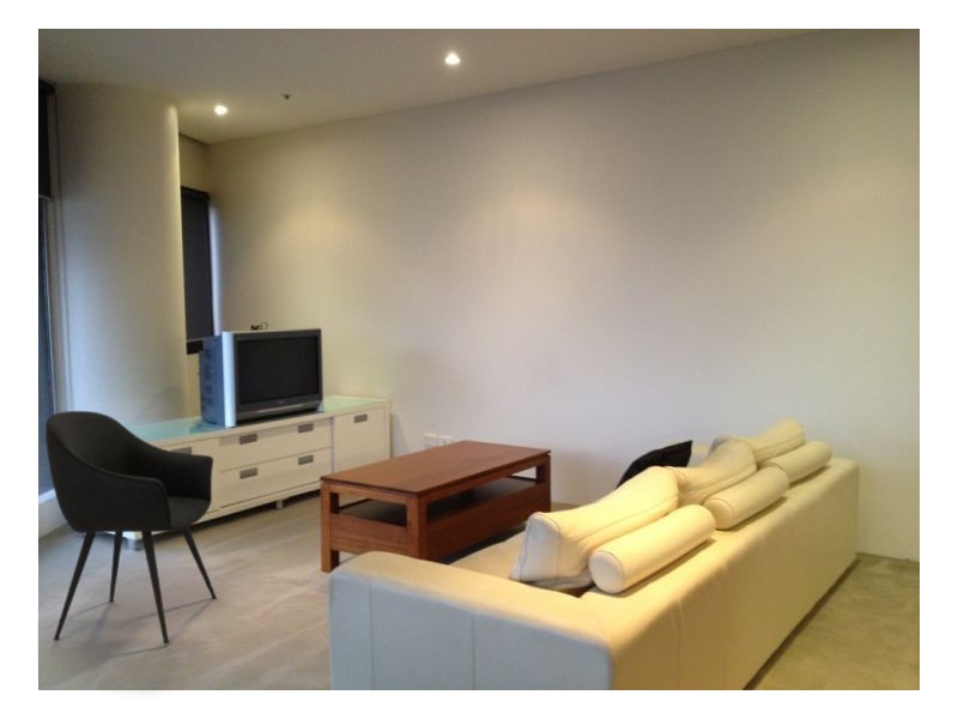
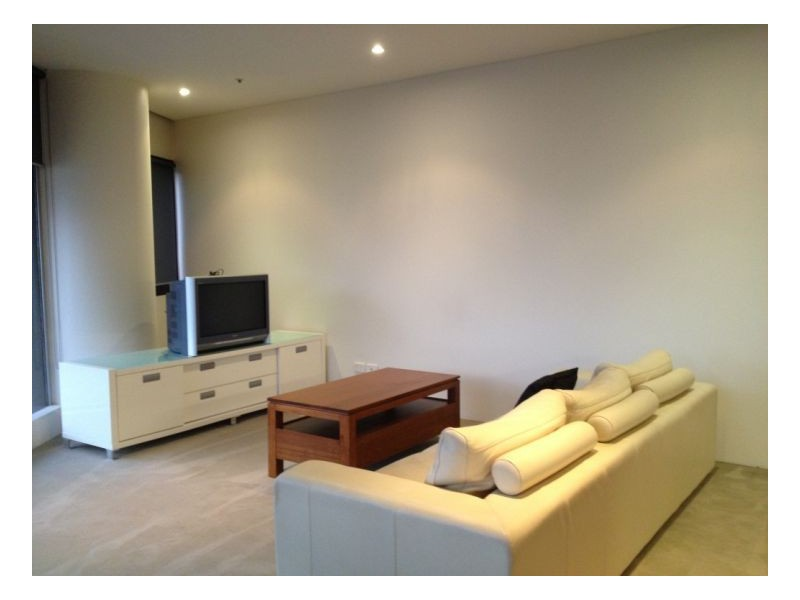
- armchair (138, 514)
